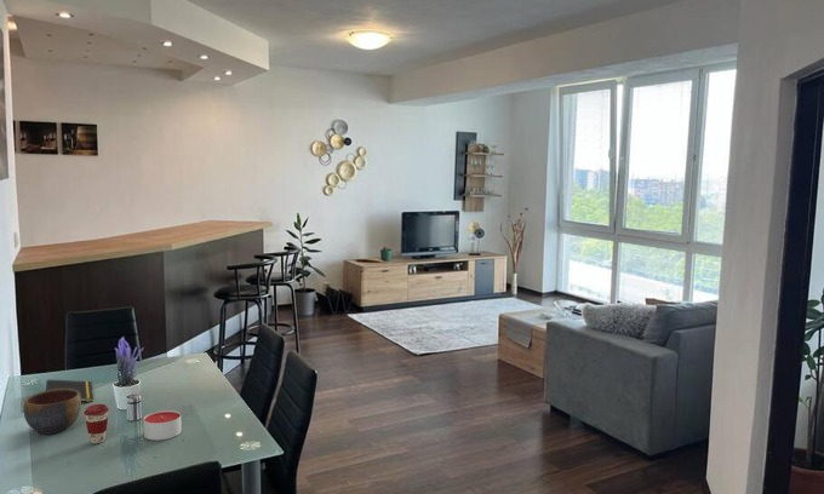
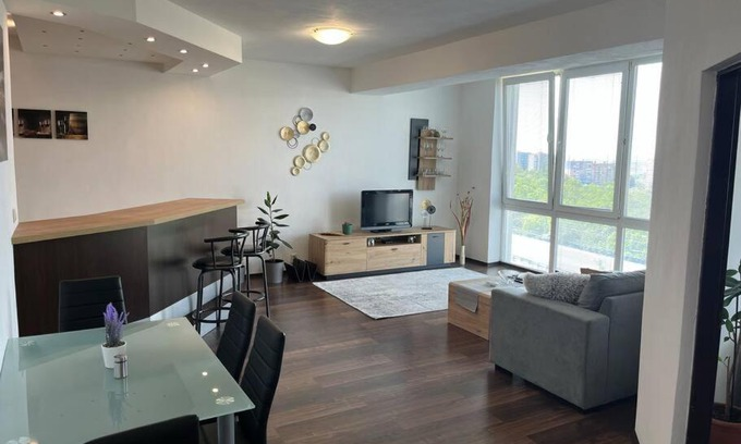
- bowl (52, 412)
- candle (162, 424)
- notepad (69, 387)
- coffee cup (97, 424)
